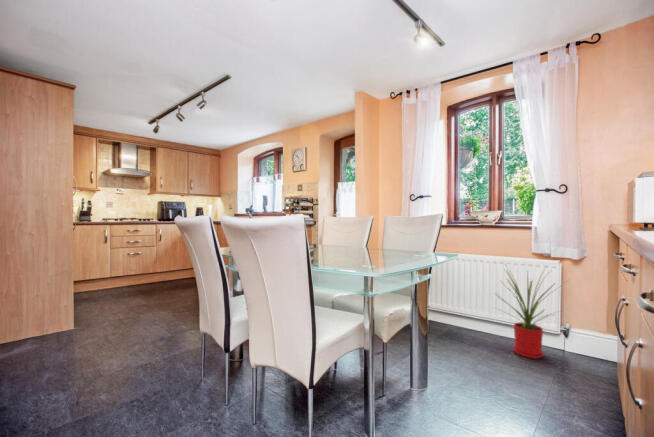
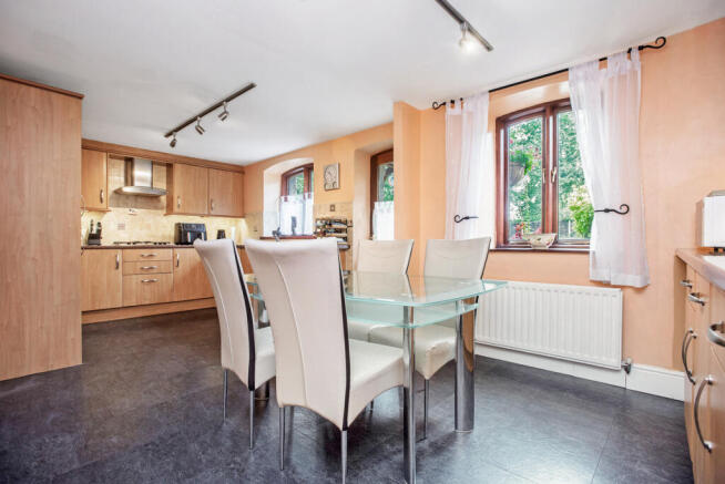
- house plant (528, 309)
